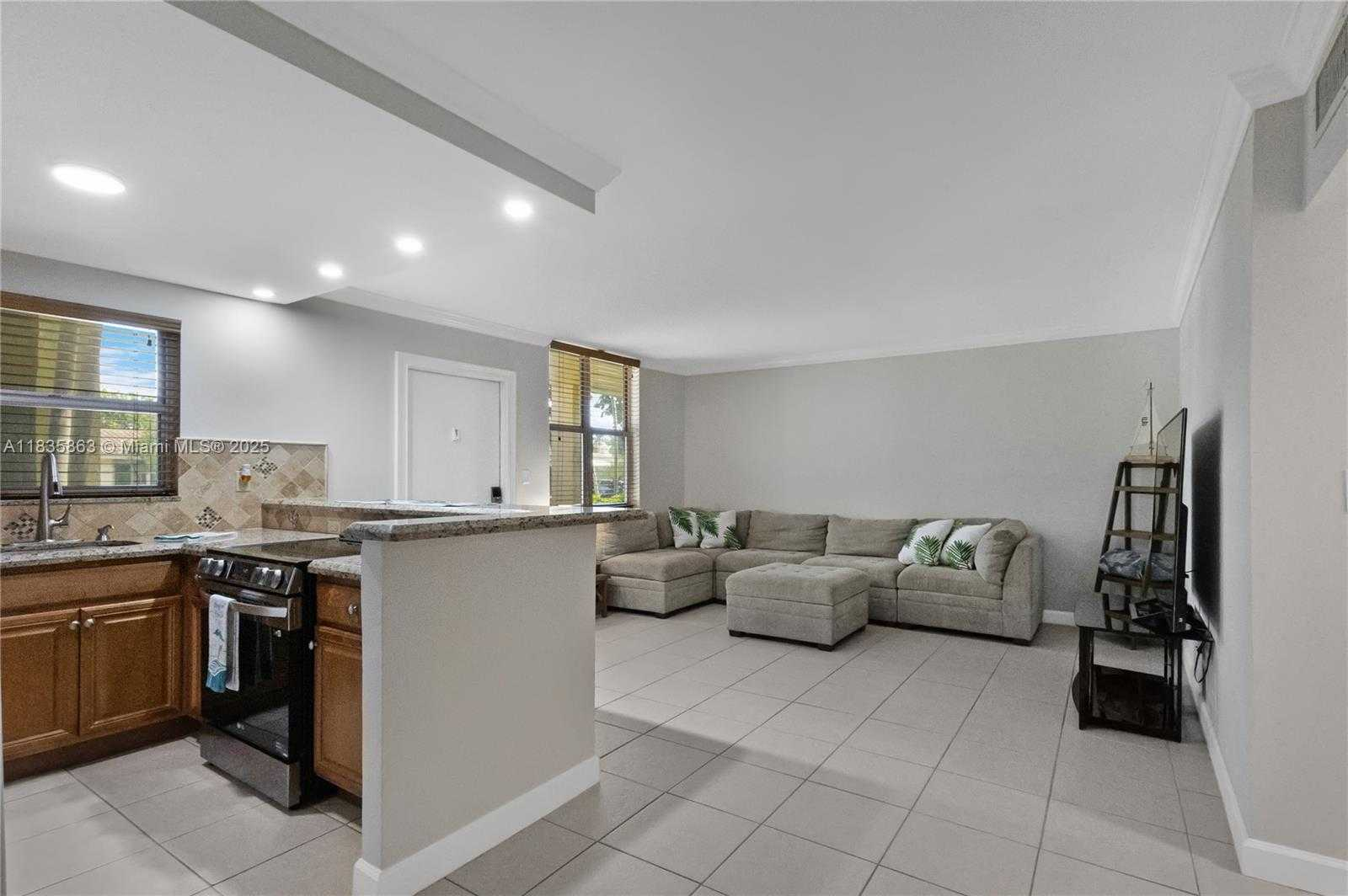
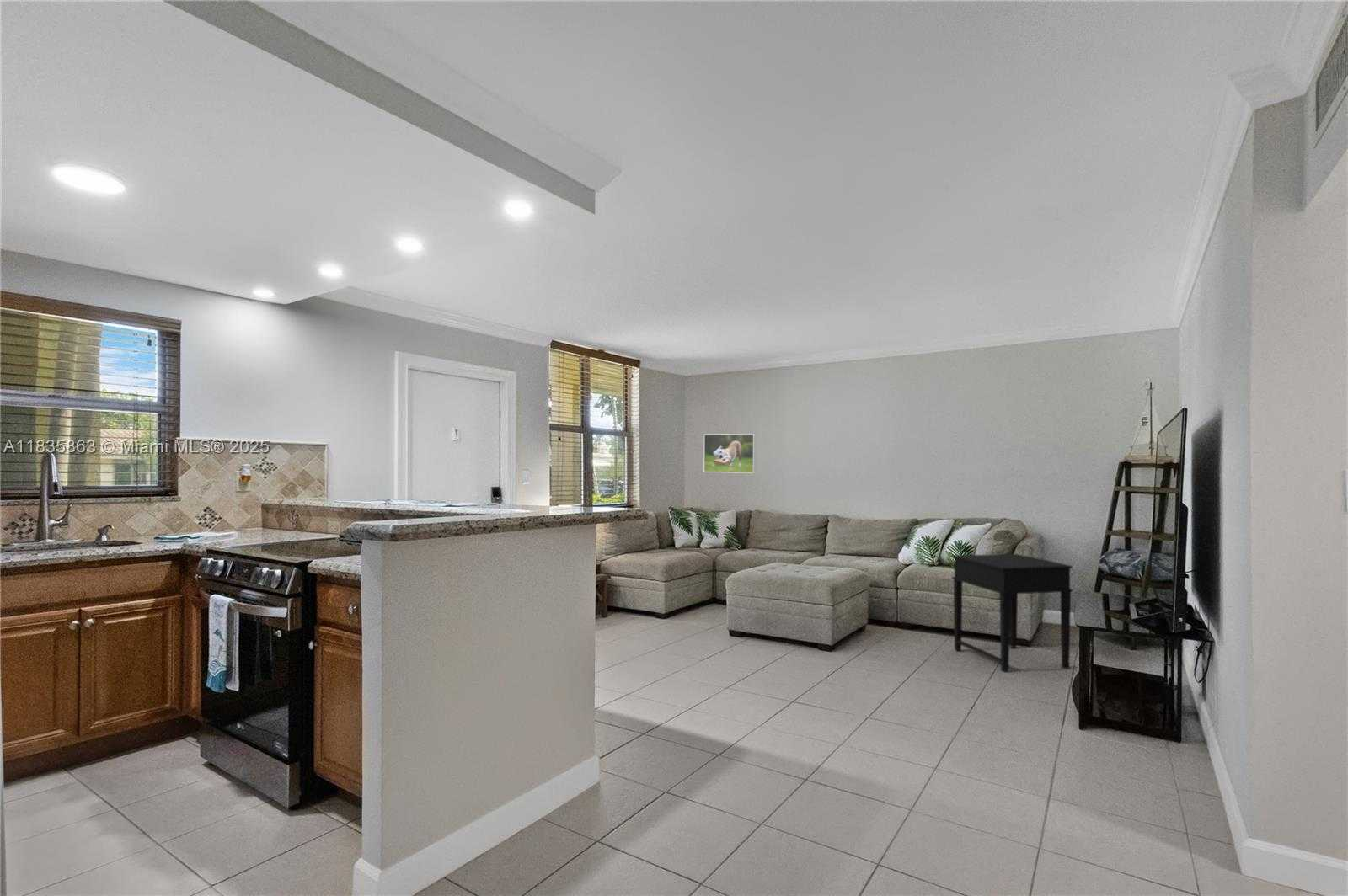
+ side table (1010, 609)
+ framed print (729, 453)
